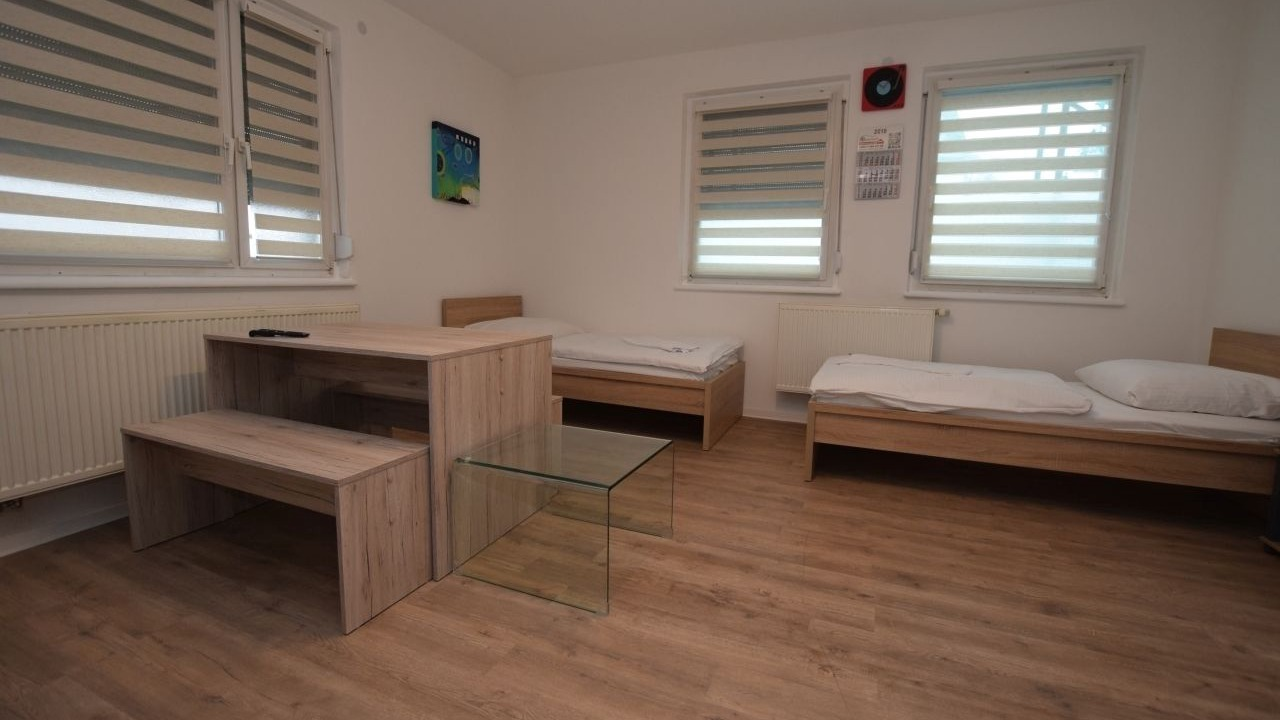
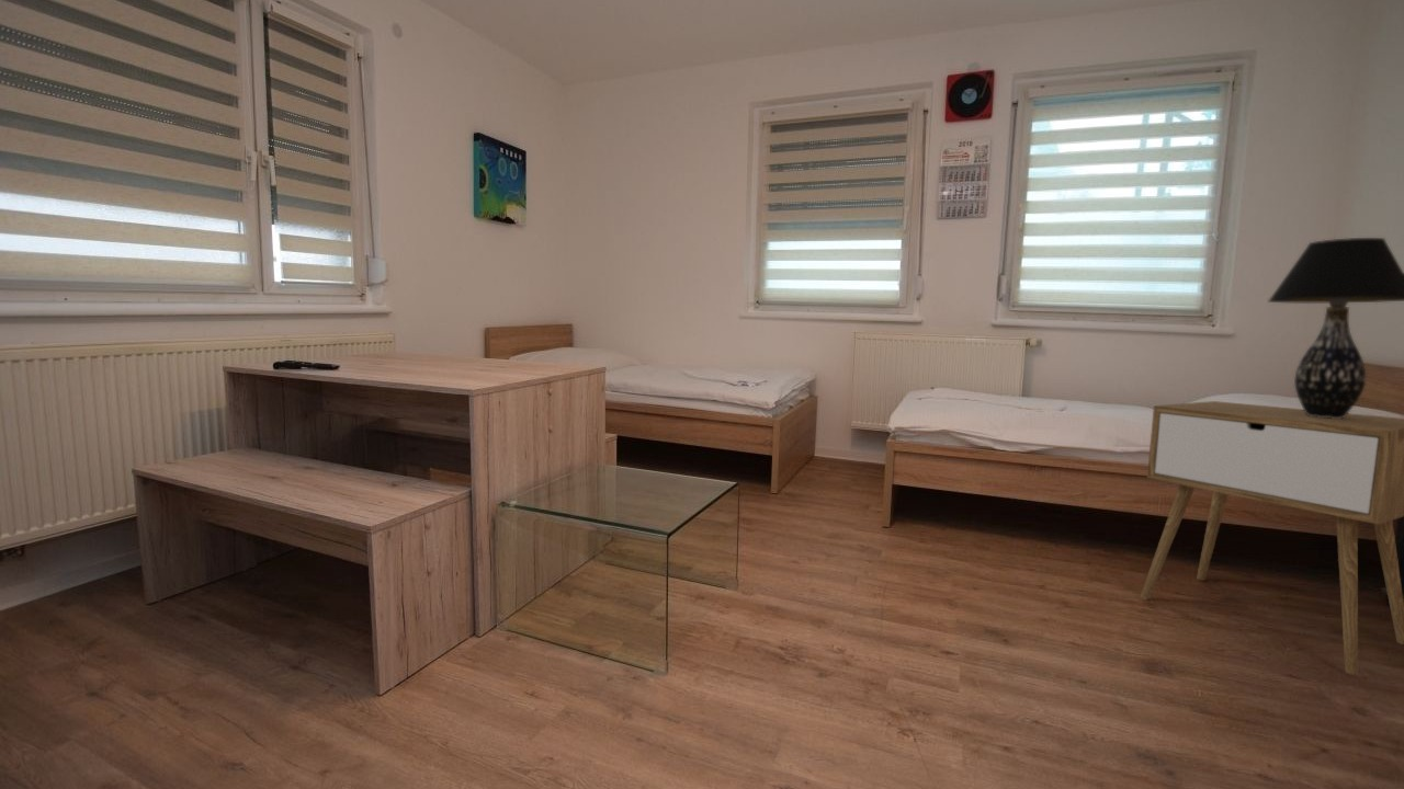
+ table lamp (1335, 329)
+ nightstand (1280, 504)
